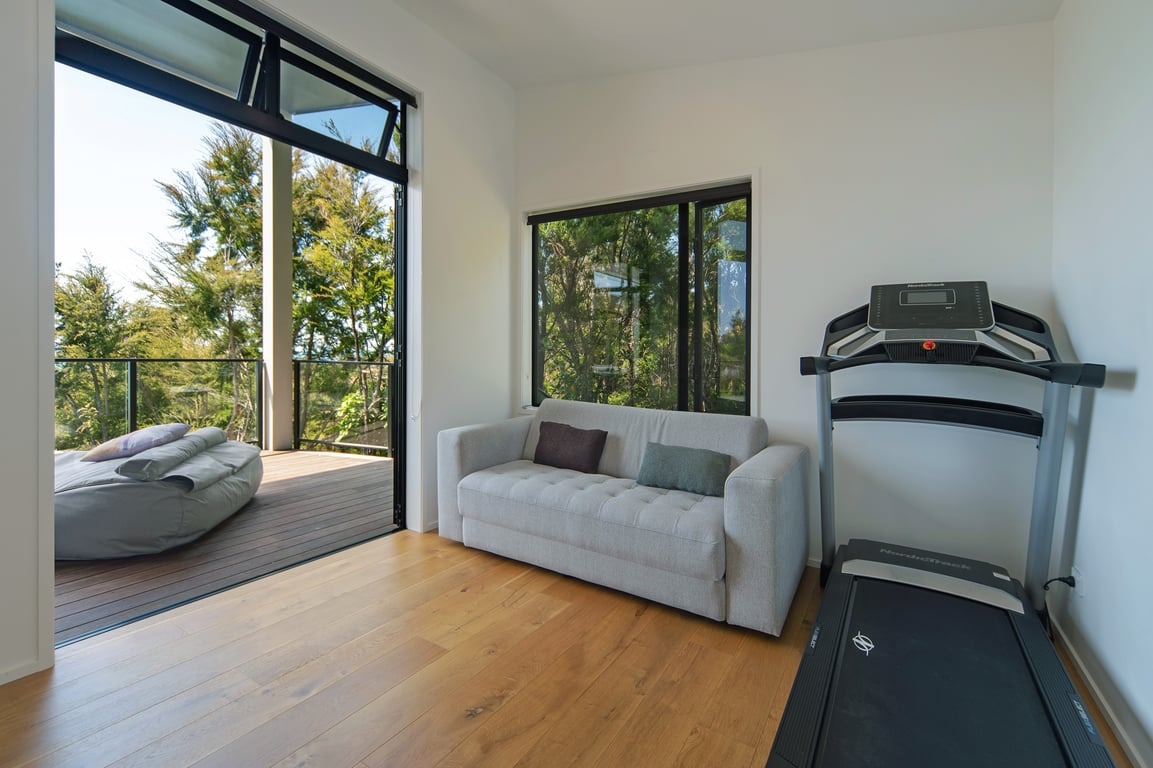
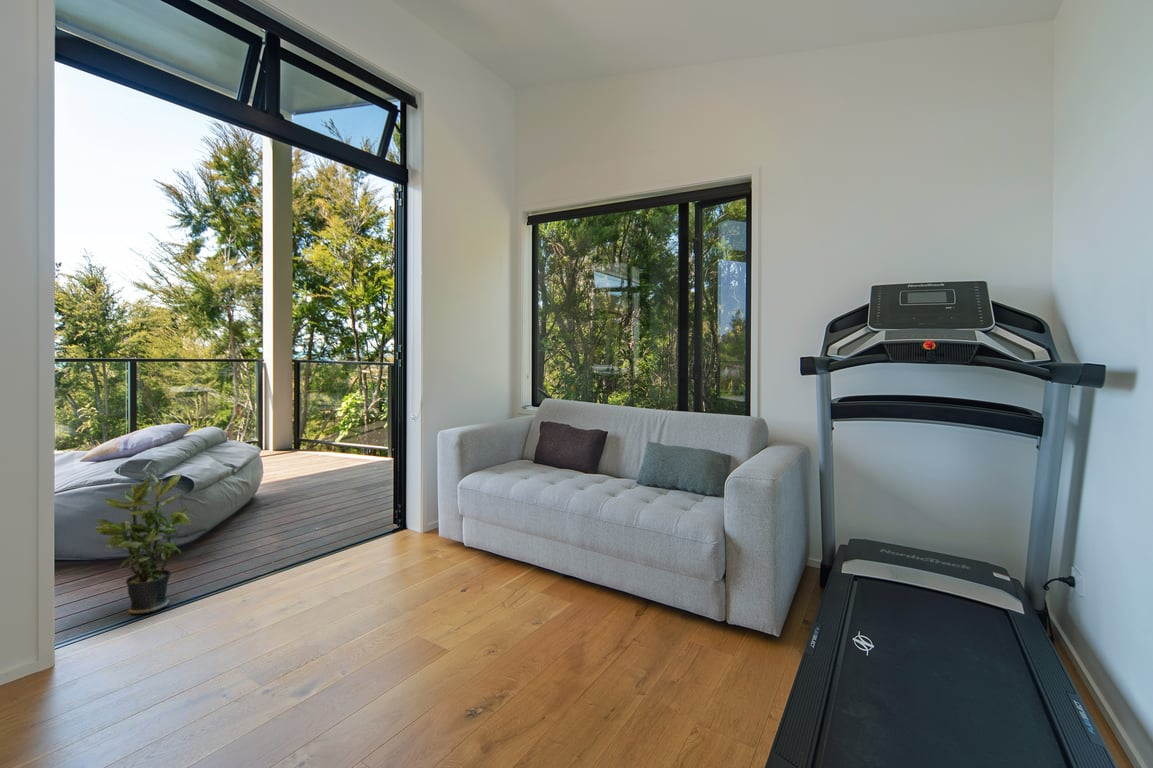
+ potted plant (143, 541)
